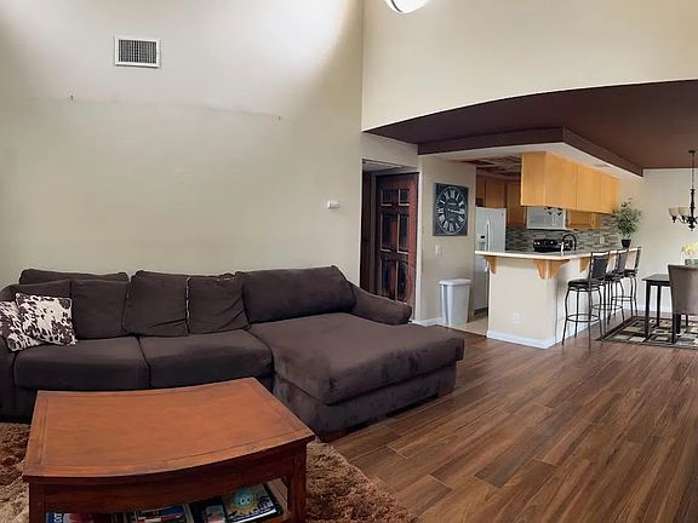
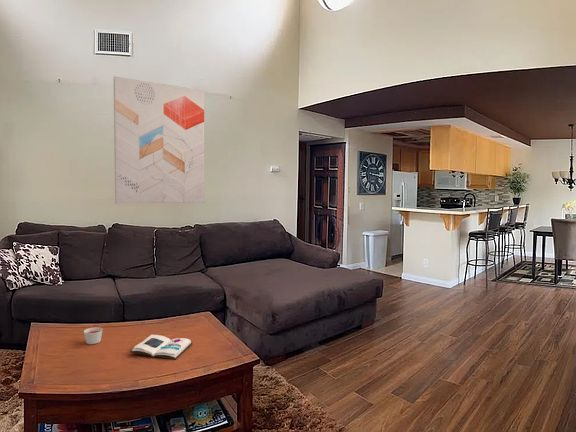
+ book (162, 345)
+ wall art (161, 144)
+ candle (93, 336)
